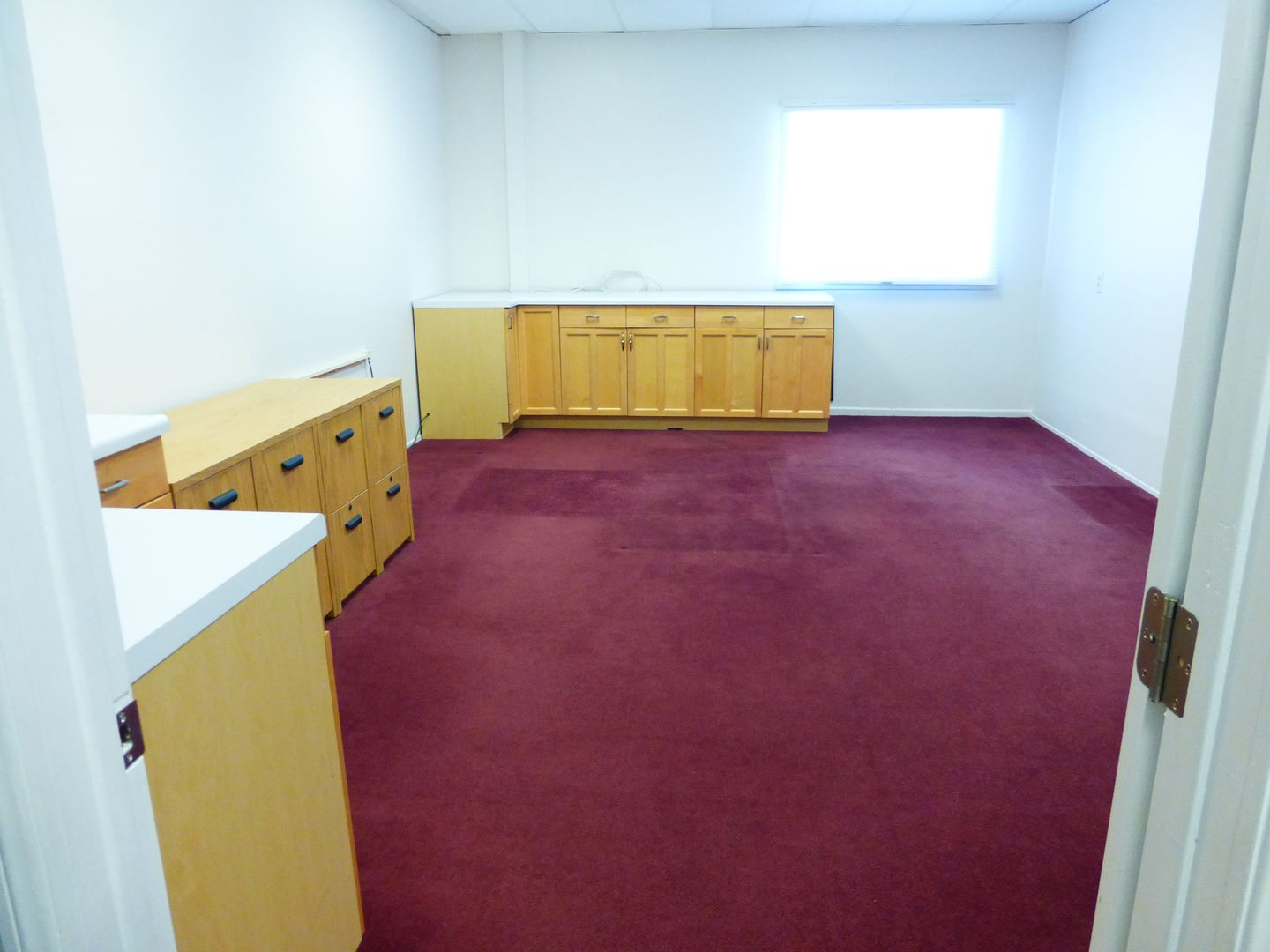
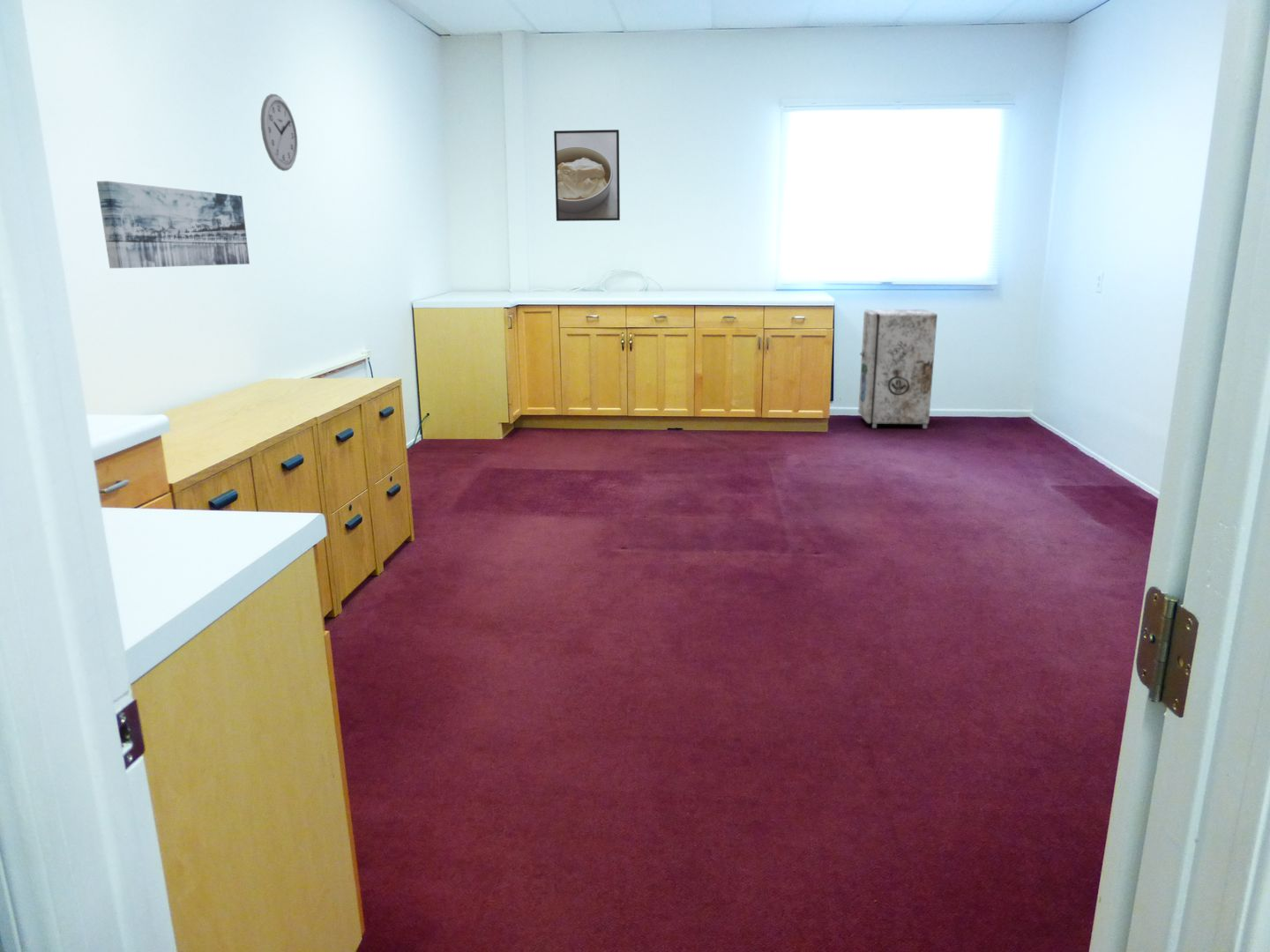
+ wall art (183, 227)
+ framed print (586, 175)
+ trash can (893, 368)
+ wall clock (280, 132)
